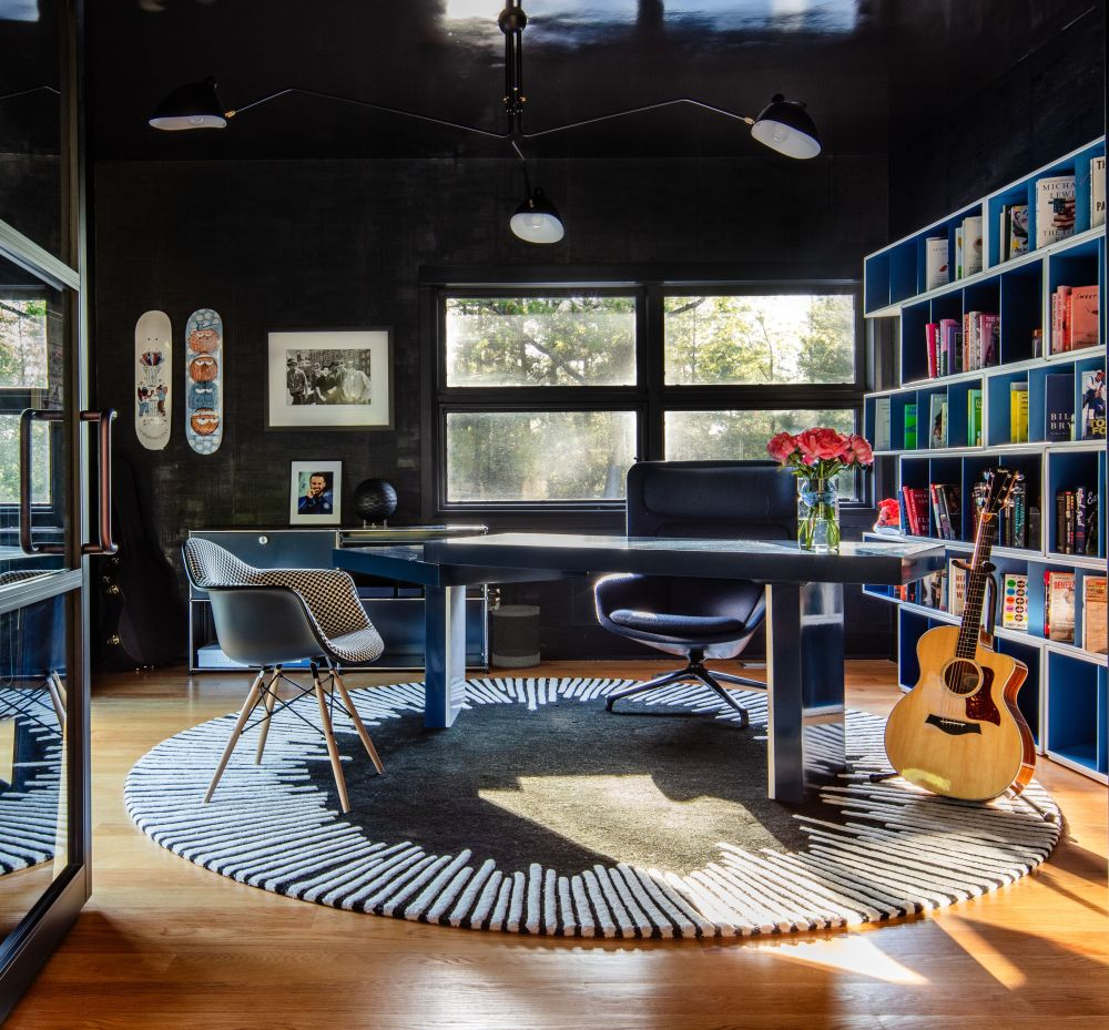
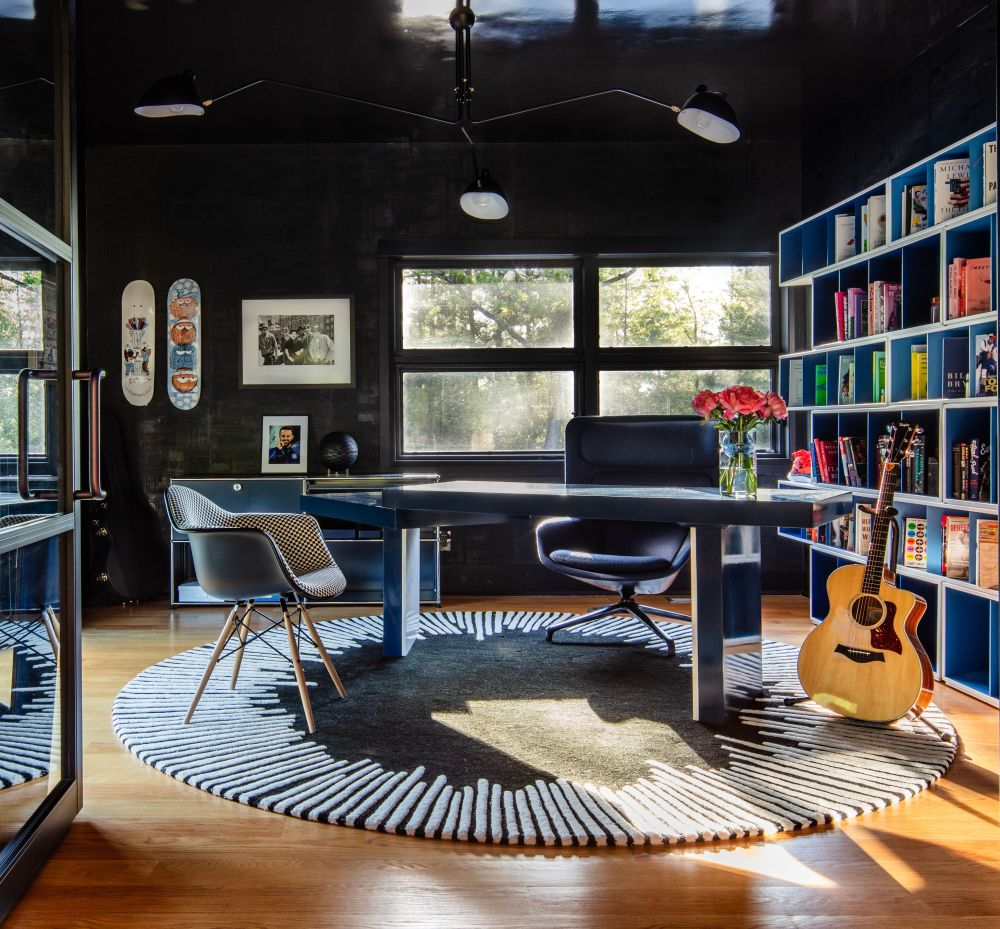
- wastebasket (516, 635)
